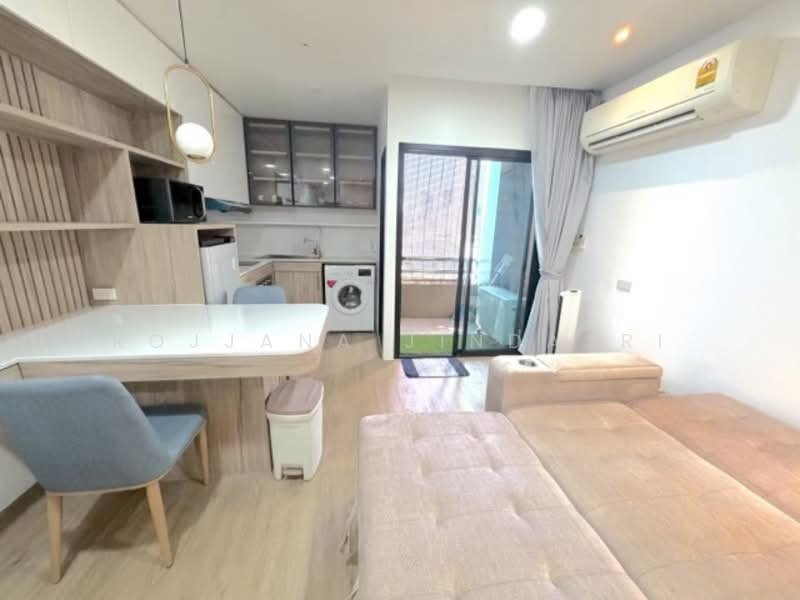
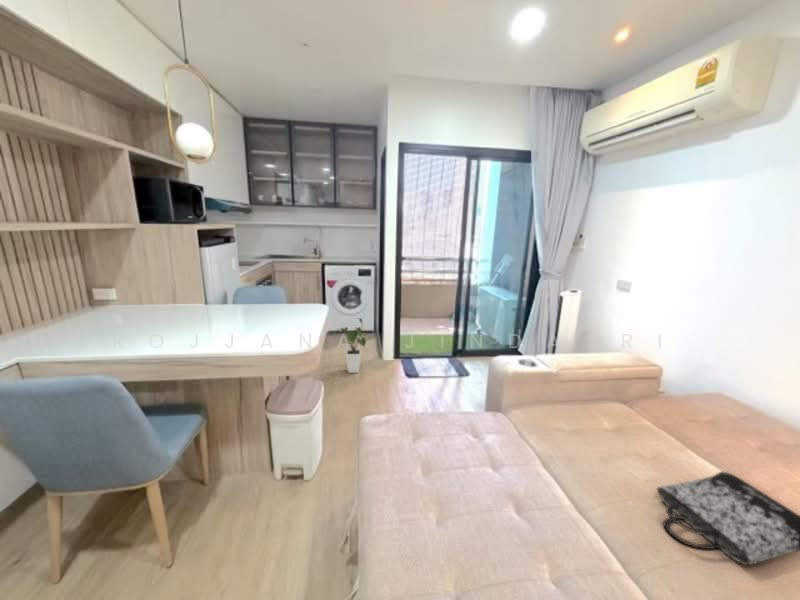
+ tote bag (723, 512)
+ house plant (350, 346)
